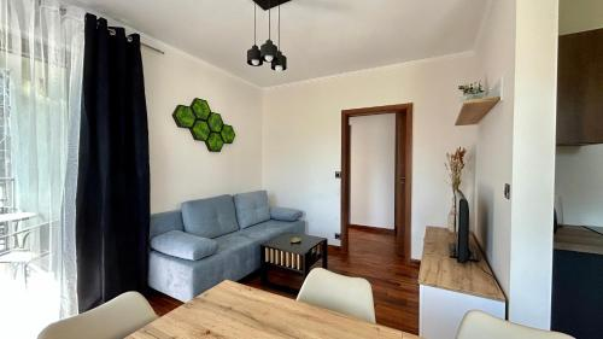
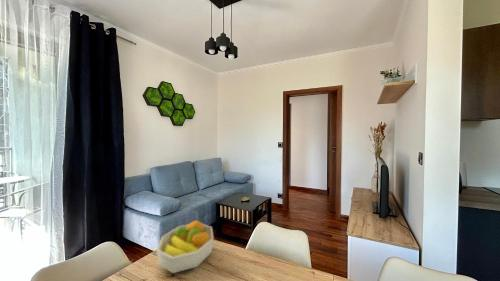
+ fruit bowl (187, 242)
